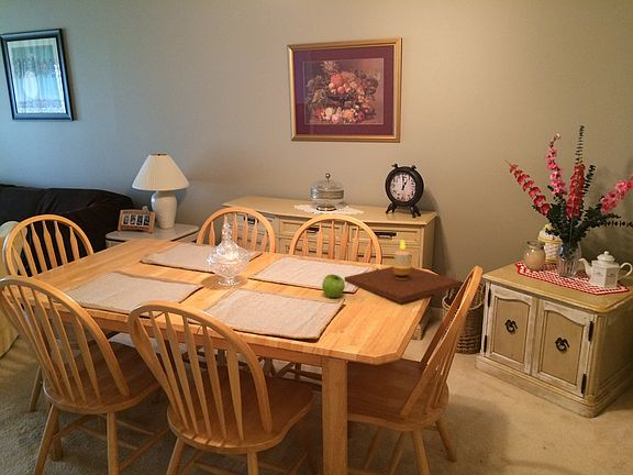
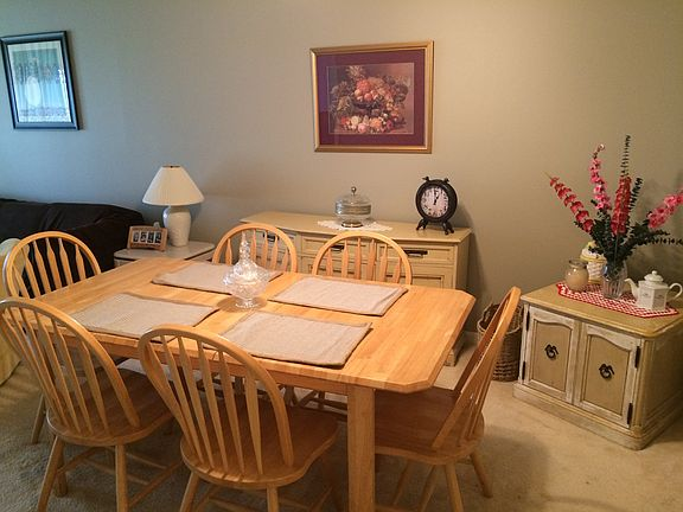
- fruit (333, 285)
- candle (401, 262)
